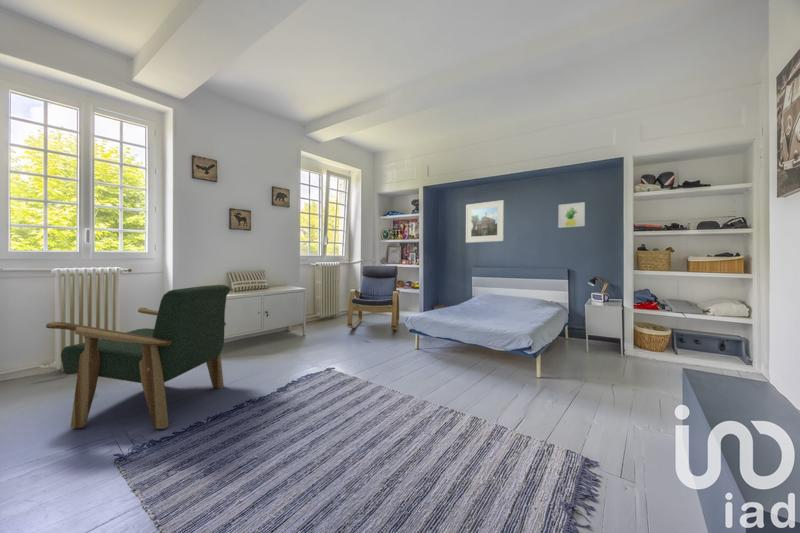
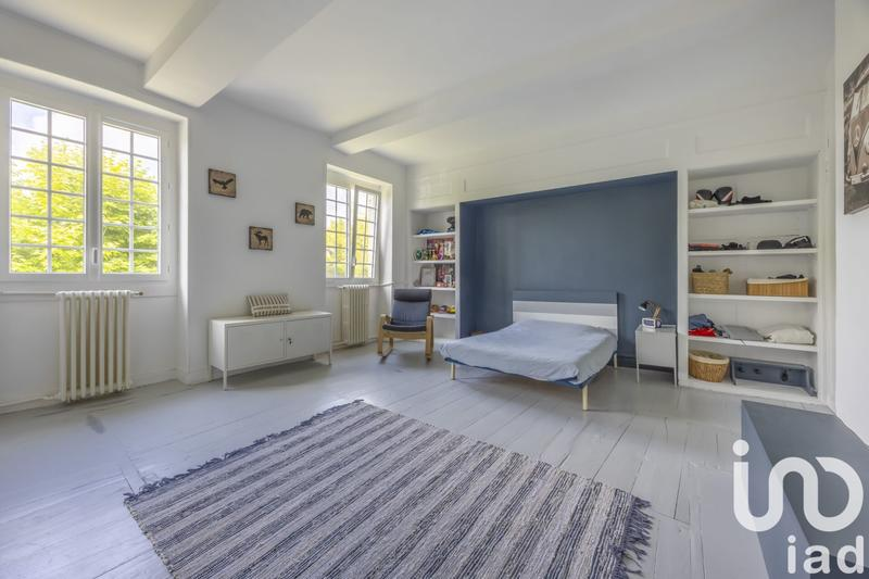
- armchair (154, 345)
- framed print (484, 222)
- wall art (571, 215)
